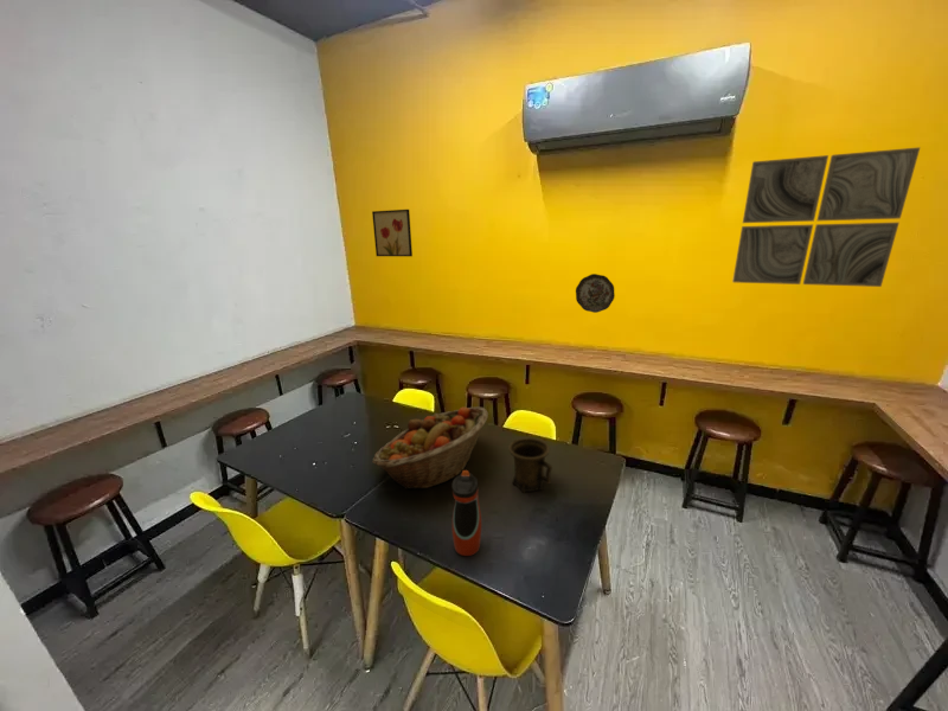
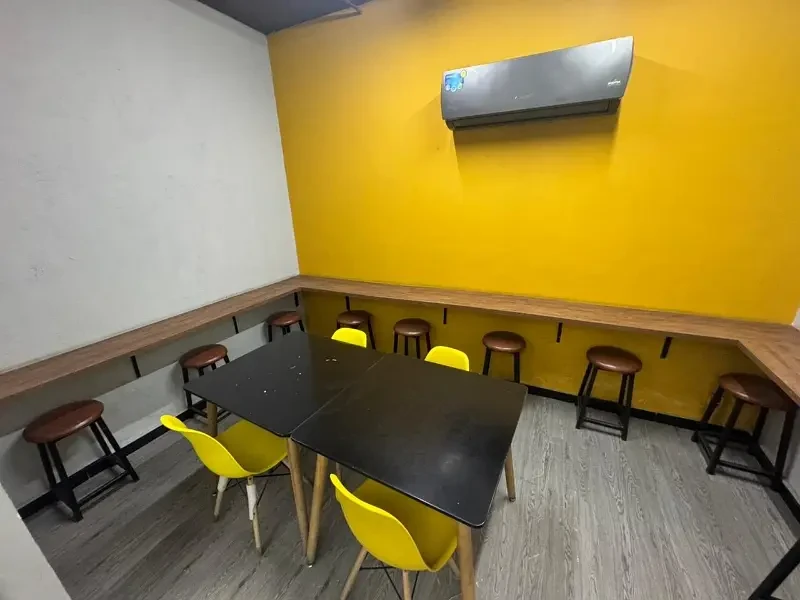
- wall art (392, 233)
- mug (529, 465)
- water bottle (466, 511)
- decorative plate (595, 293)
- fruit basket (434, 442)
- wall art (816, 224)
